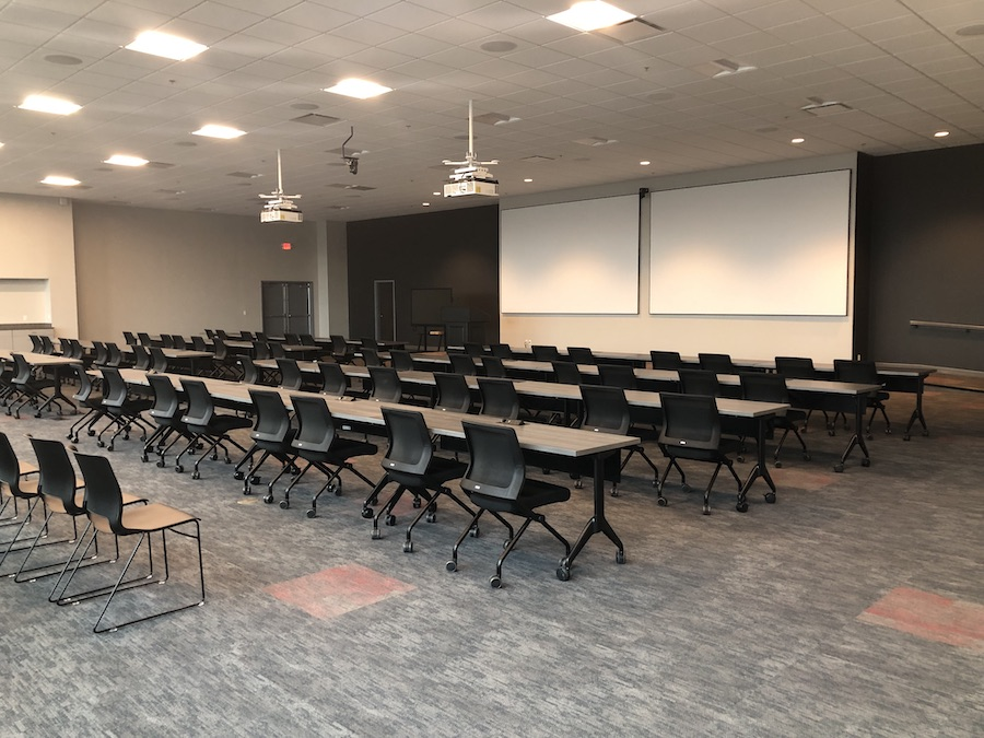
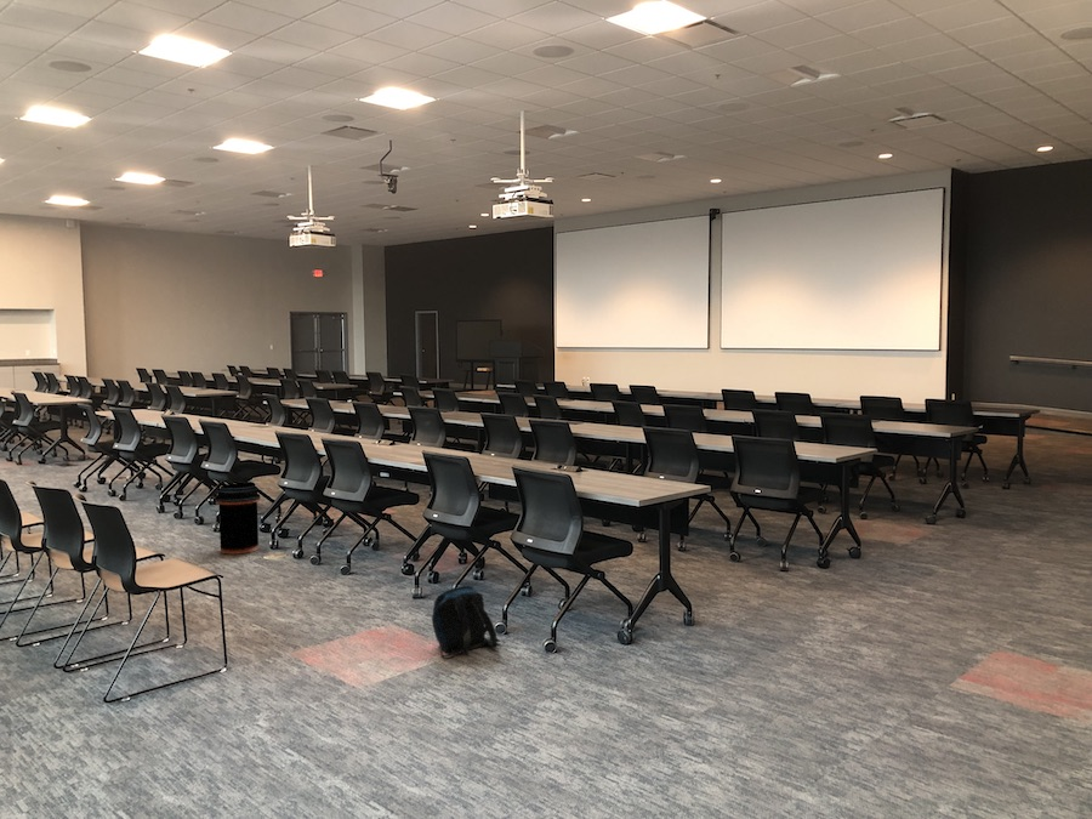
+ backpack (467, 618)
+ trash can (238, 517)
